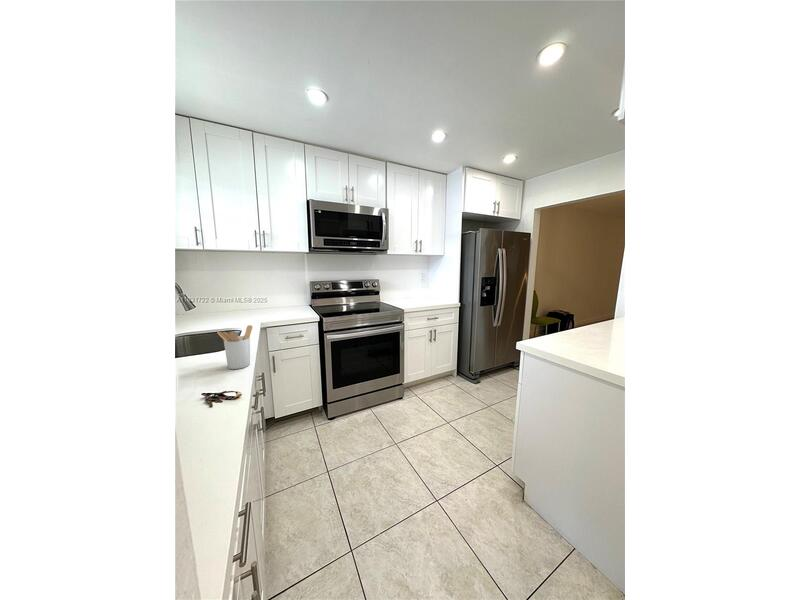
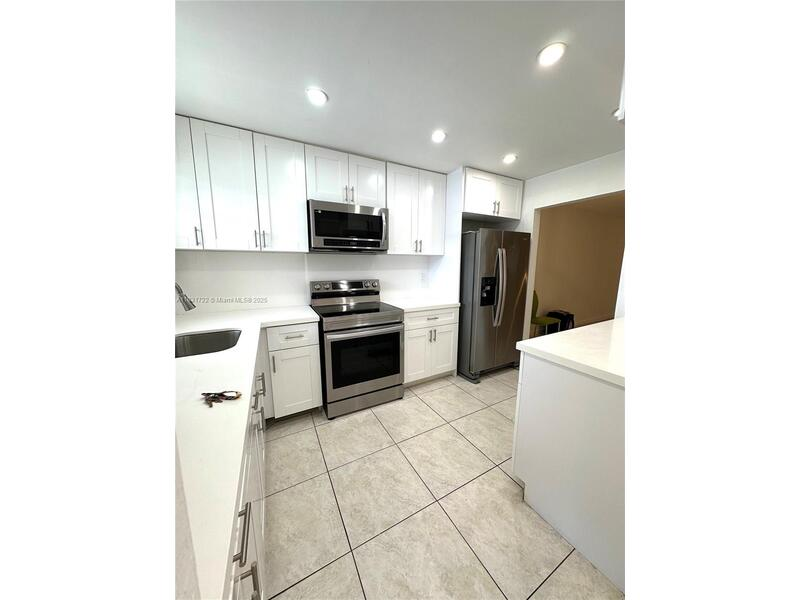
- utensil holder (235, 347)
